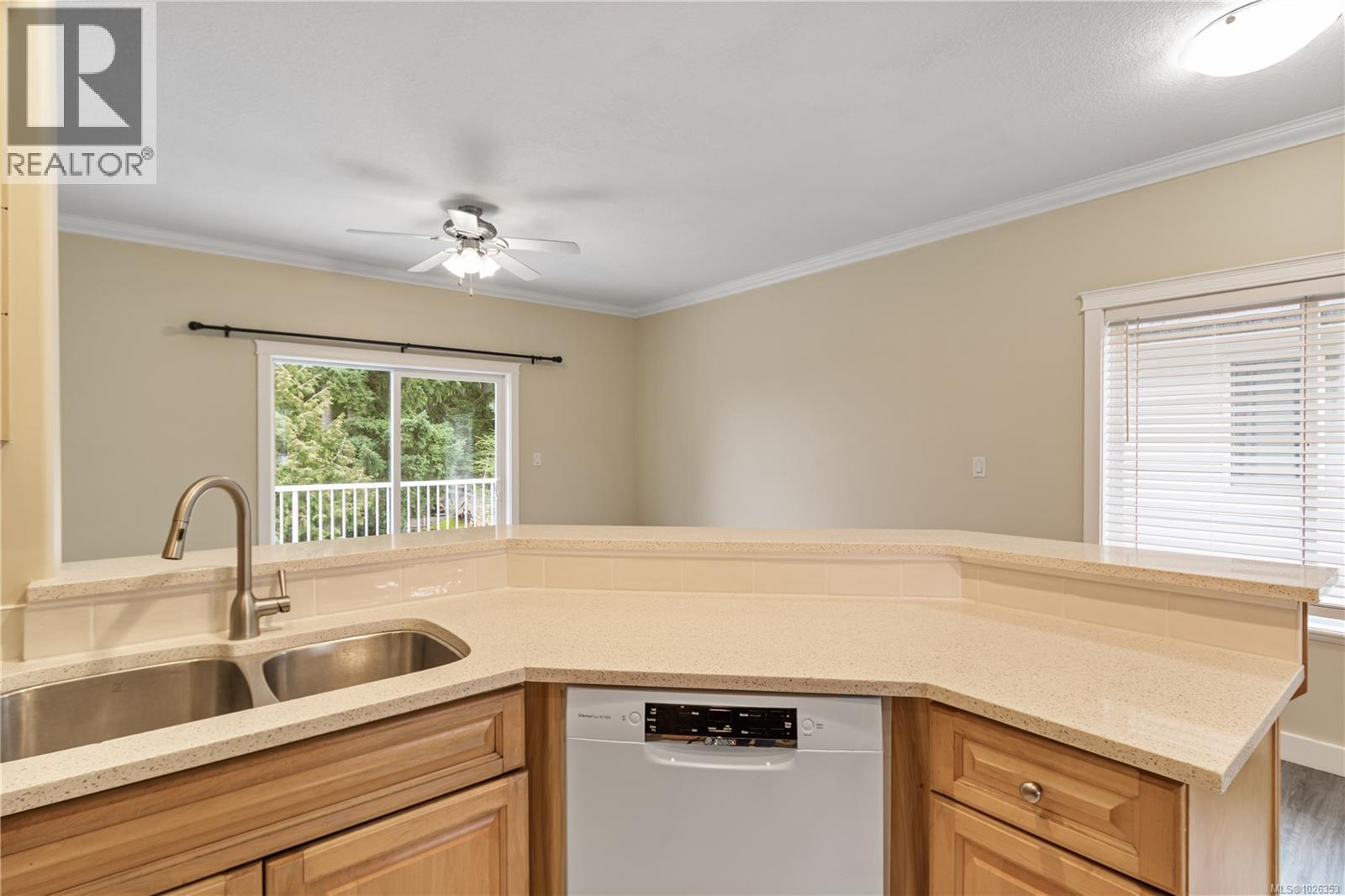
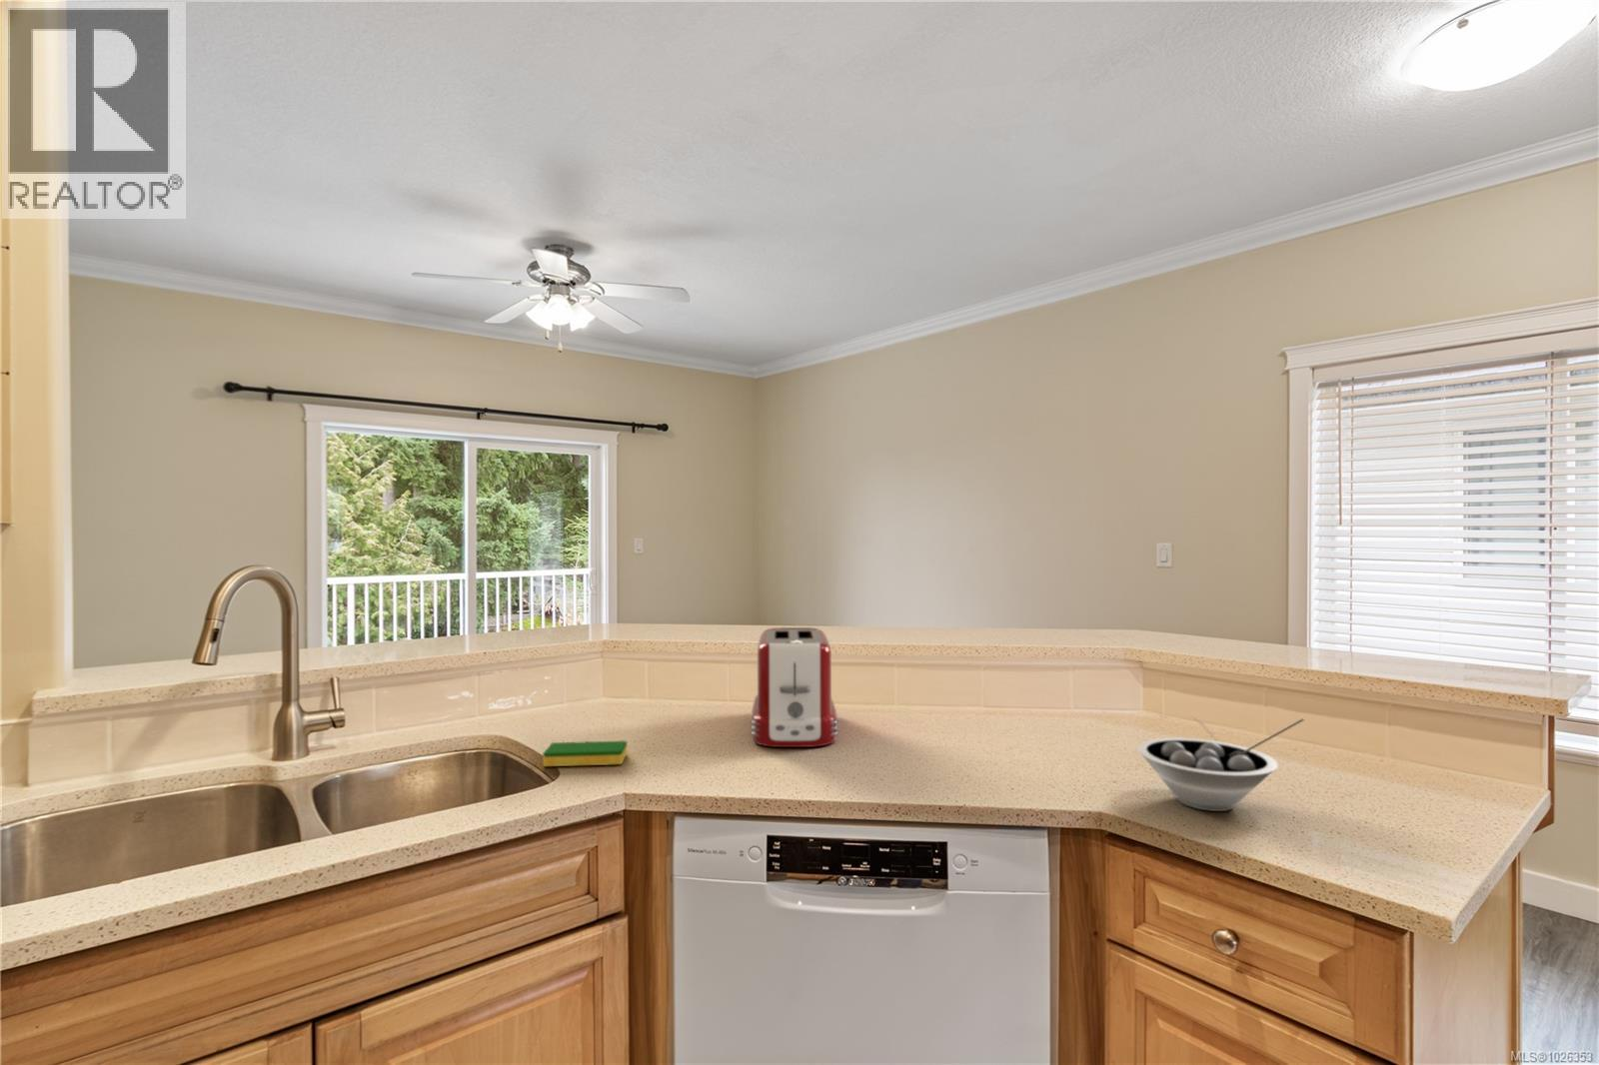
+ toaster (793, 680)
+ dish sponge (586, 754)
+ bowl (1226, 761)
